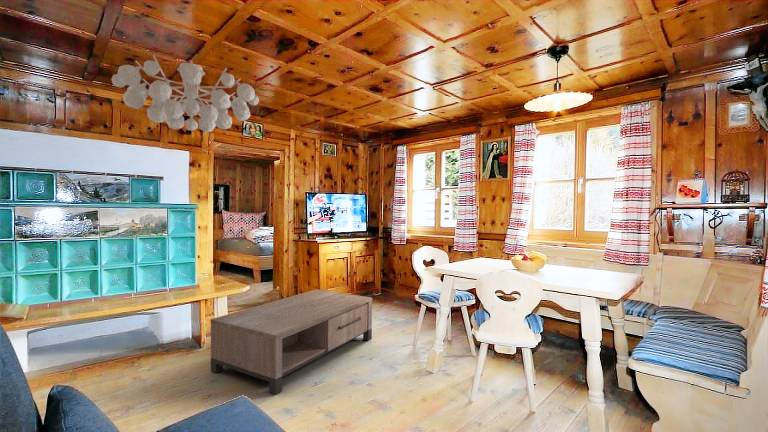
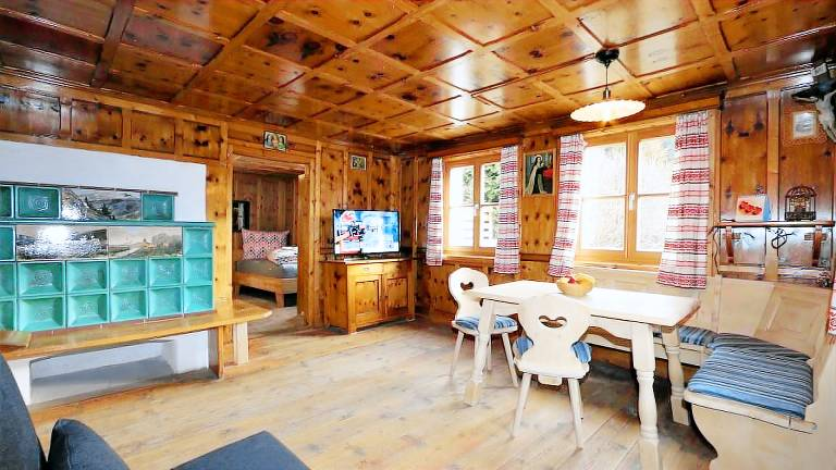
- coffee table (300, 330)
- chandelier (191, 98)
